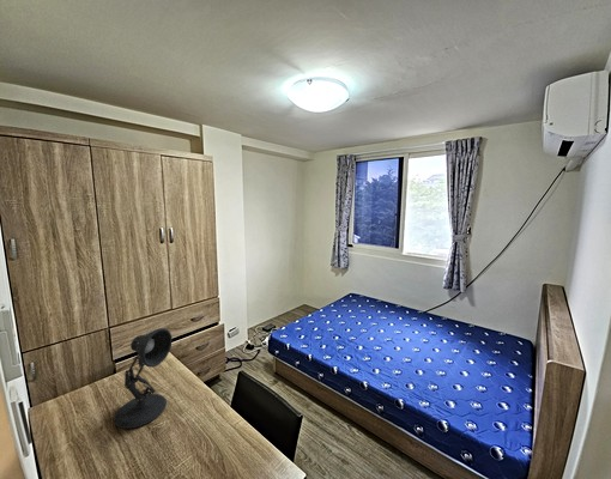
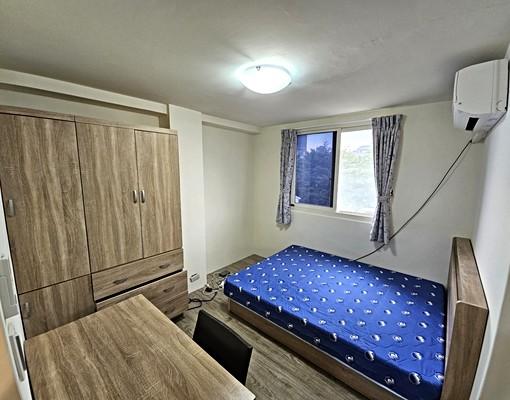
- desk lamp (140, 369)
